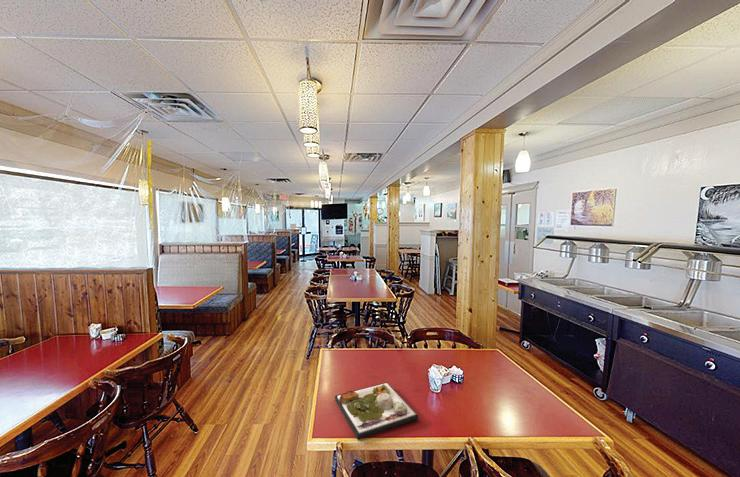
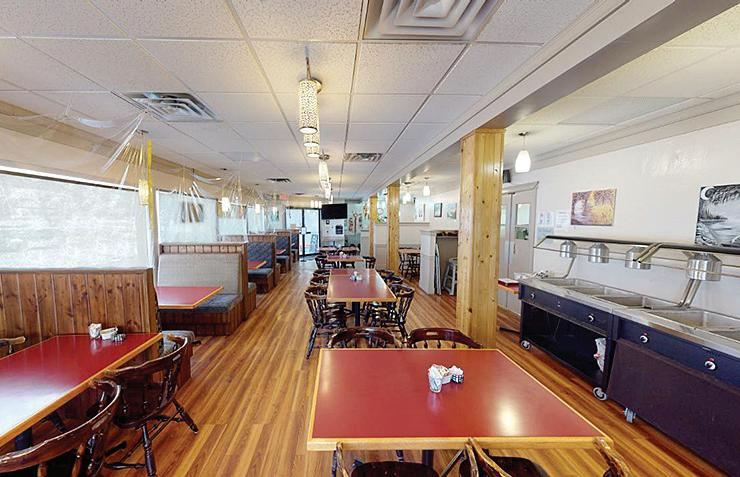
- dinner plate (374, 403)
